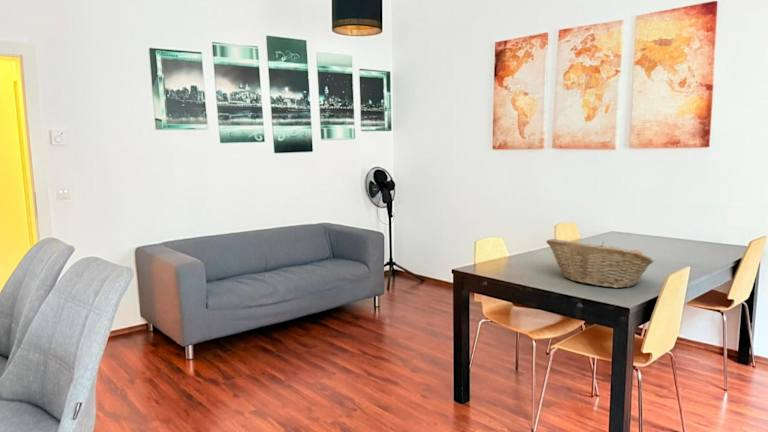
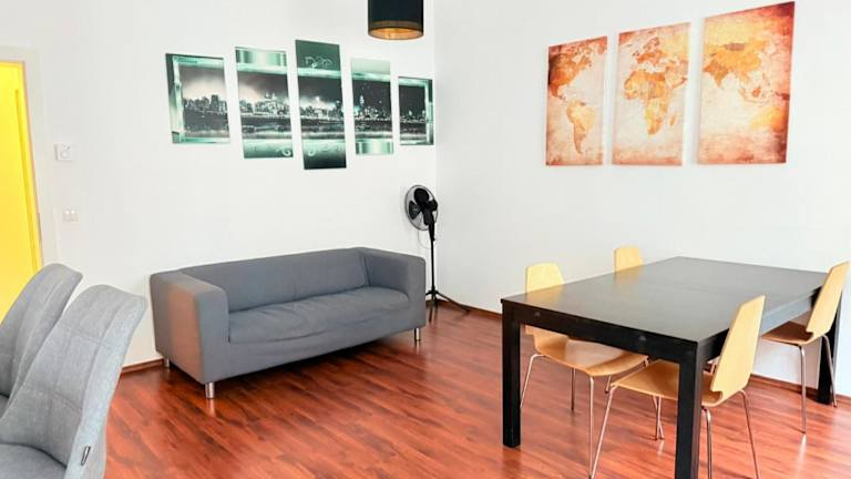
- fruit basket (597, 259)
